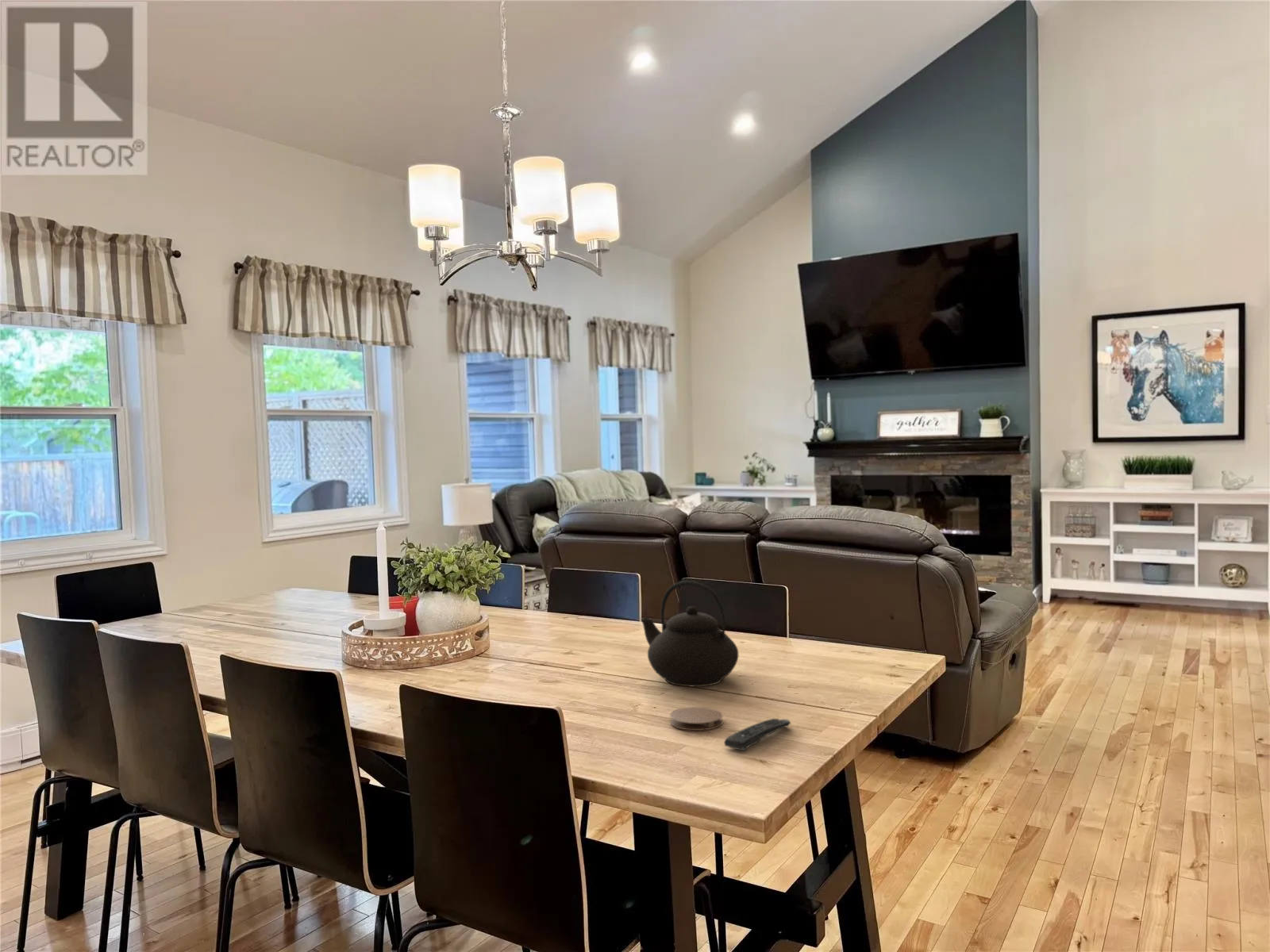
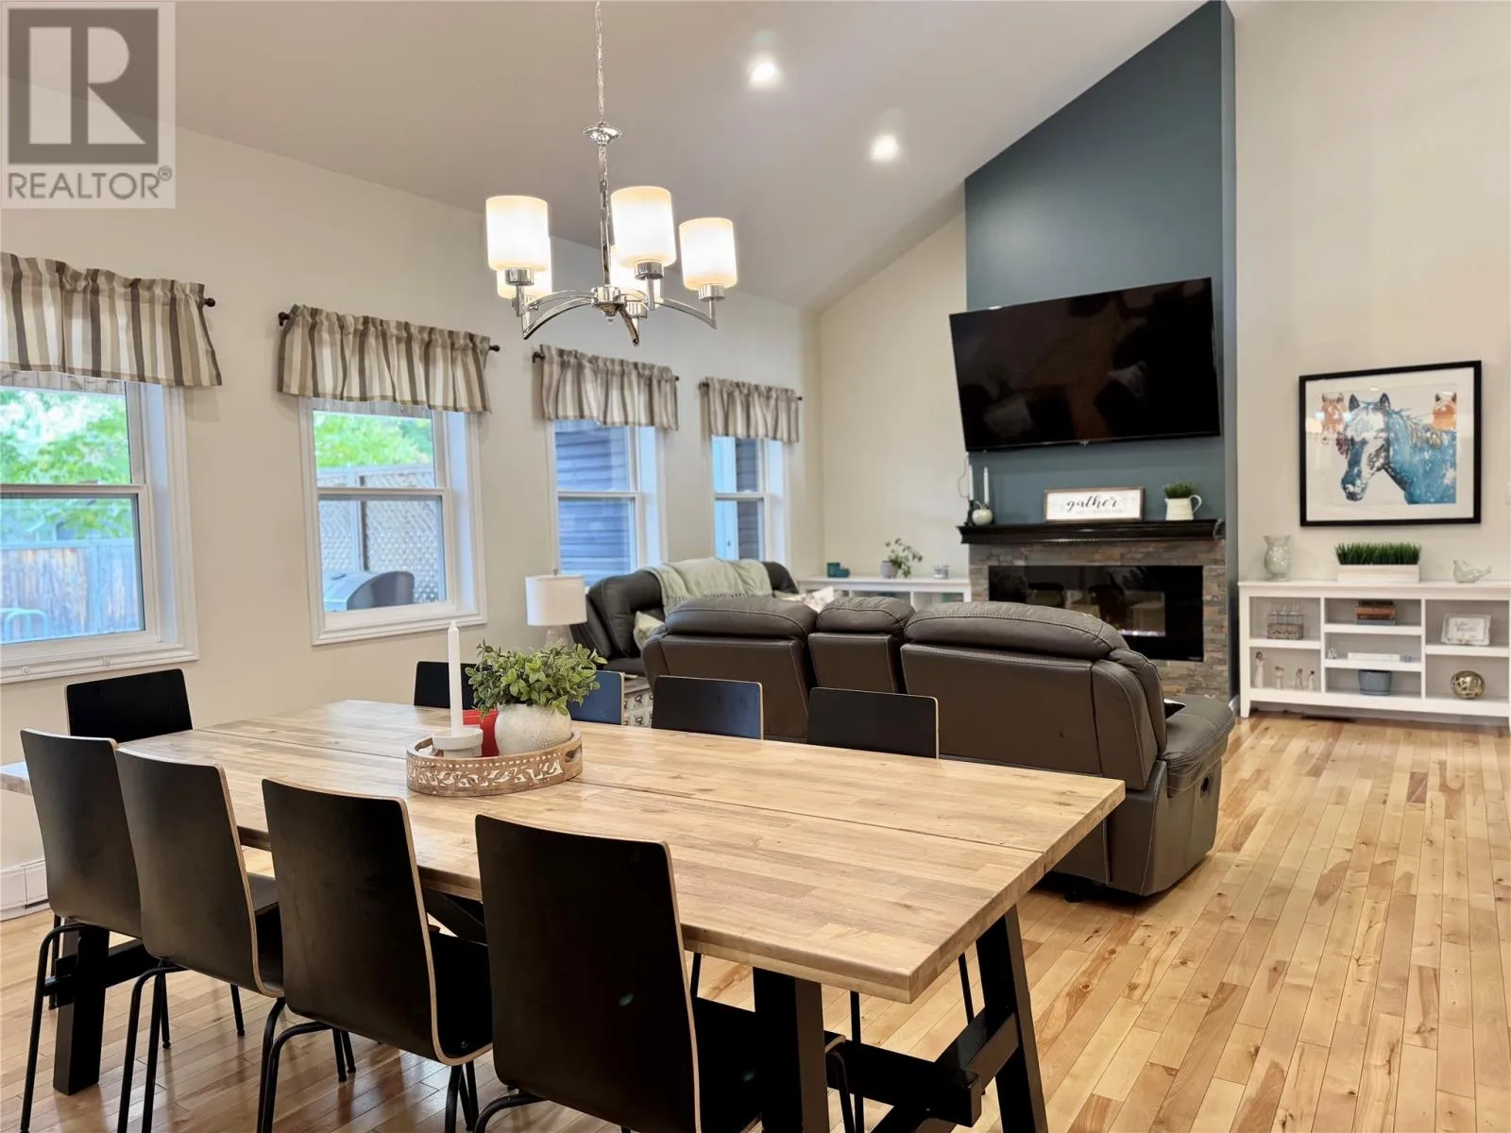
- coaster (696, 718)
- teapot (684, 628)
- remote control (760, 731)
